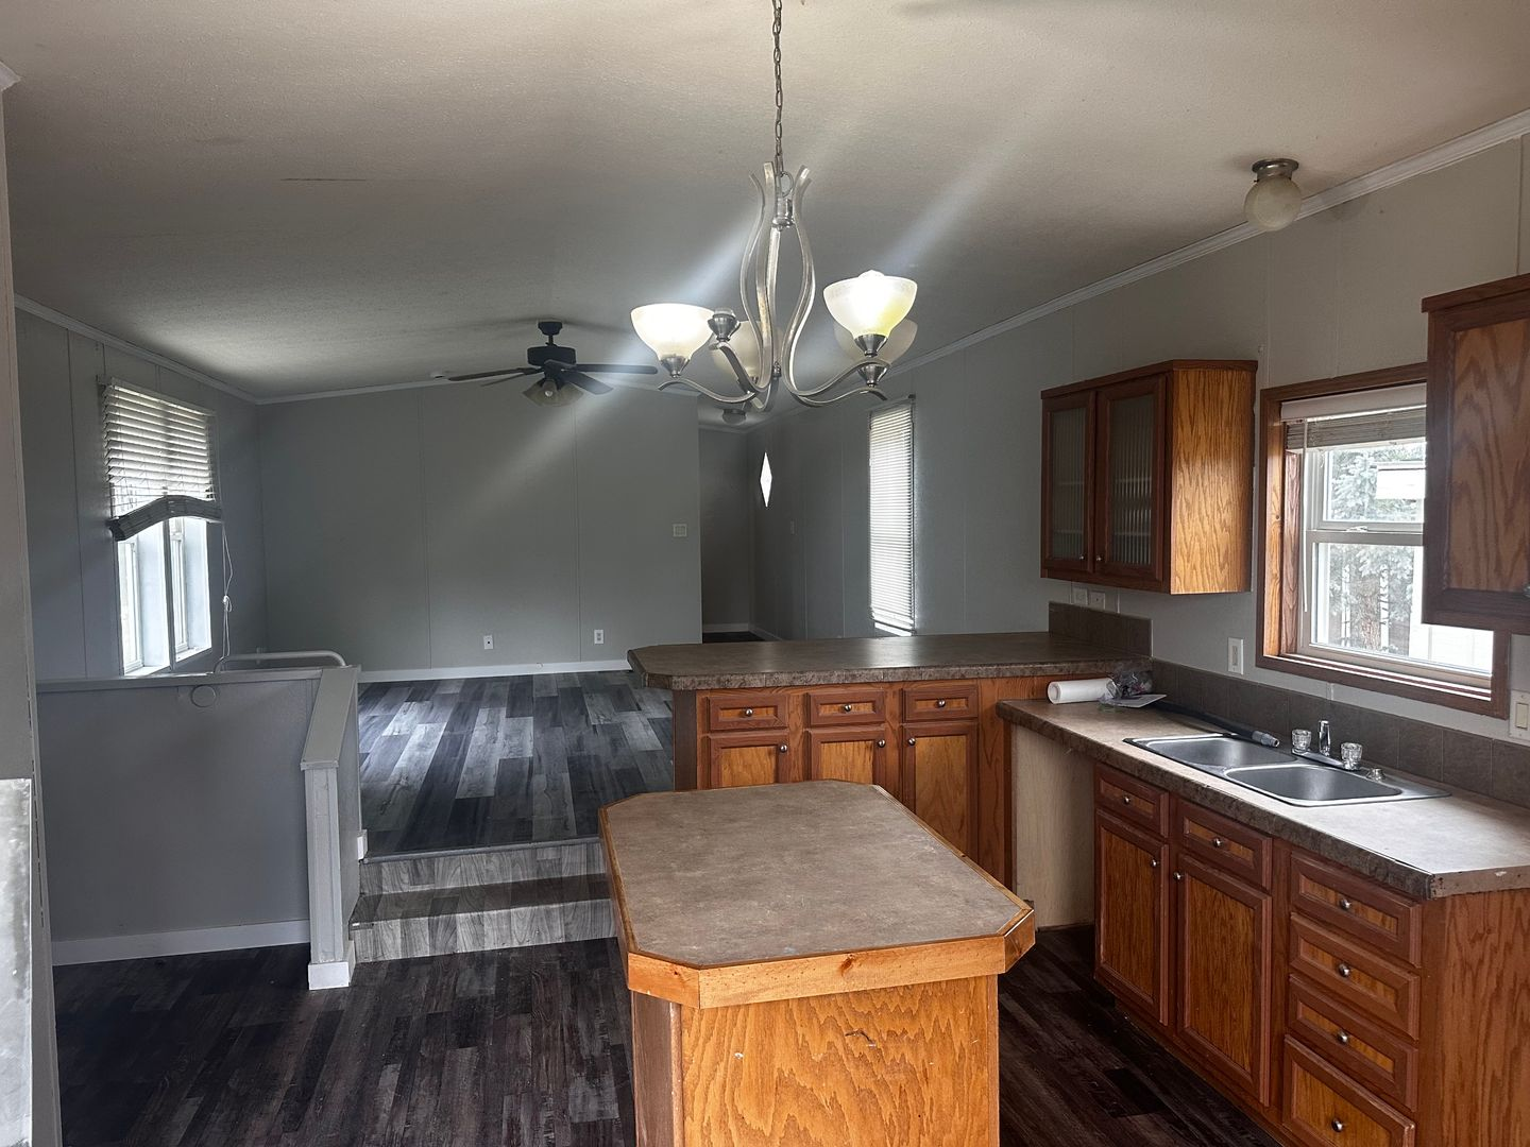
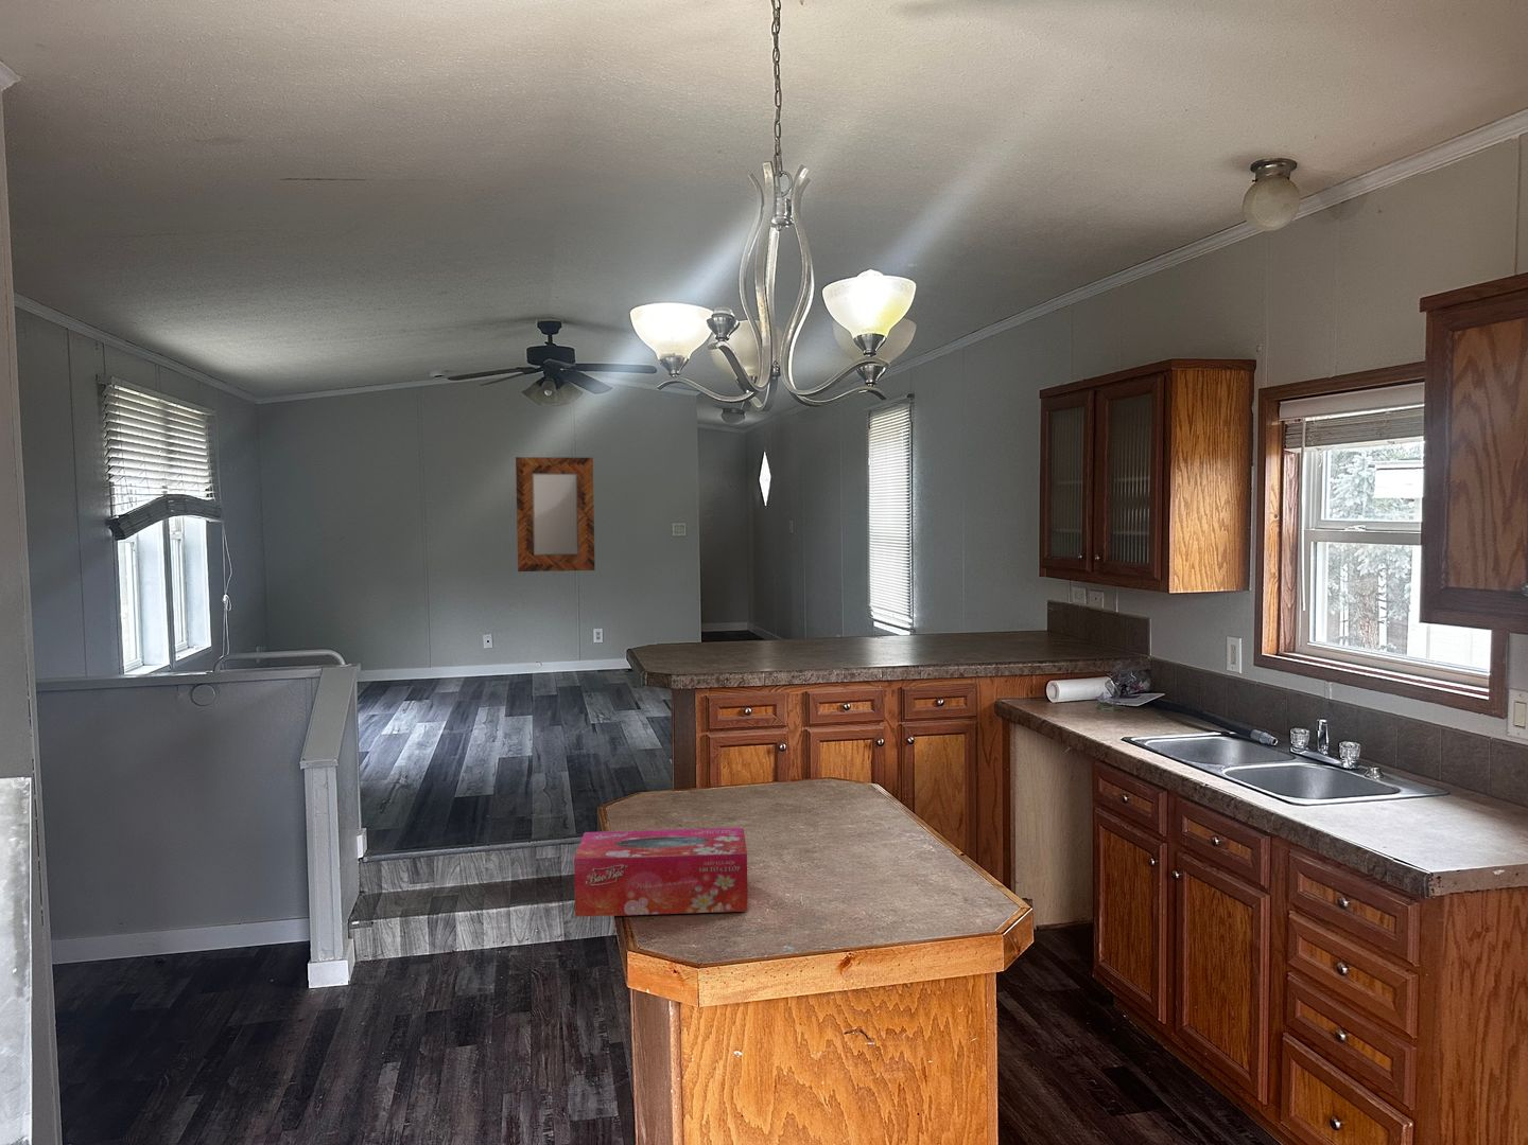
+ home mirror (555, 515)
+ tissue box (663, 870)
